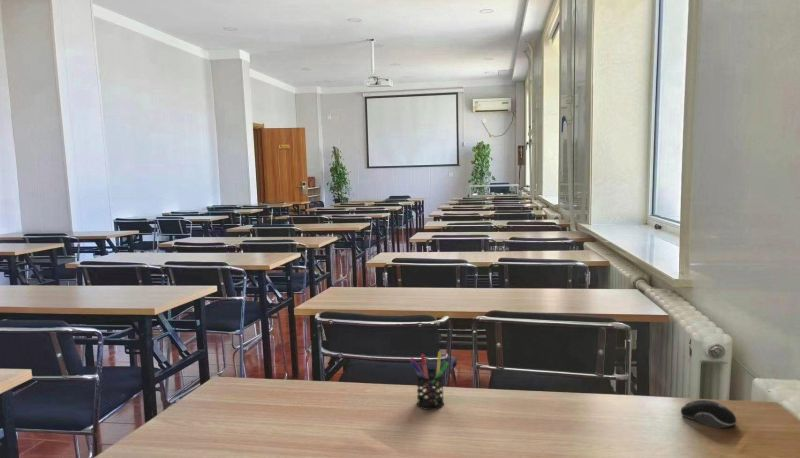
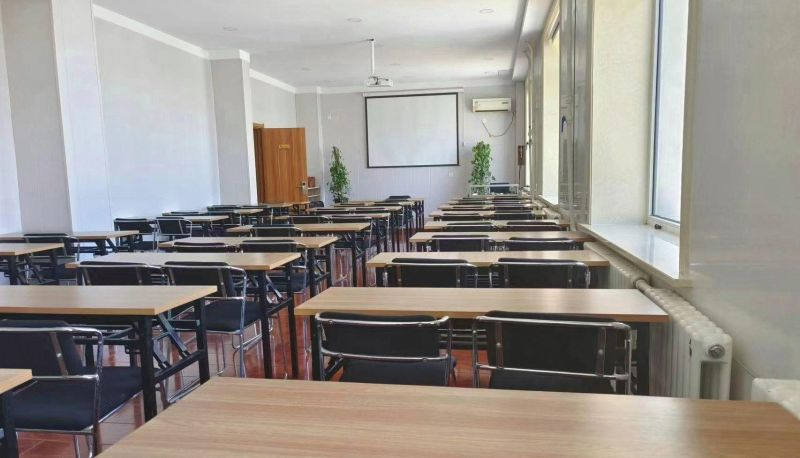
- computer mouse (708, 410)
- pen holder (431, 379)
